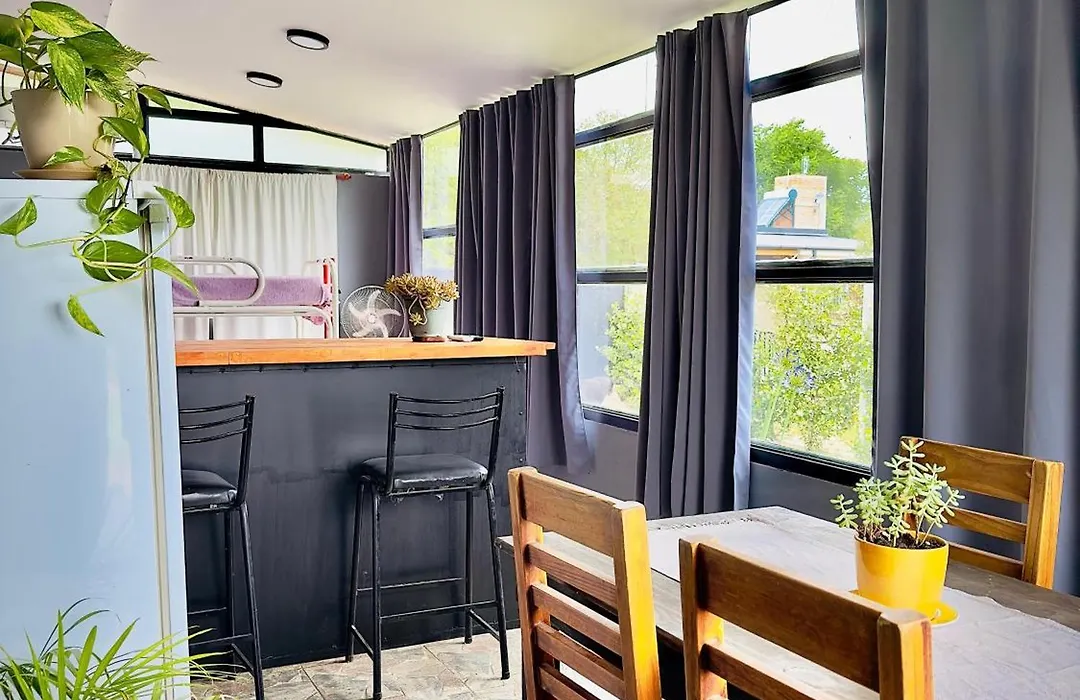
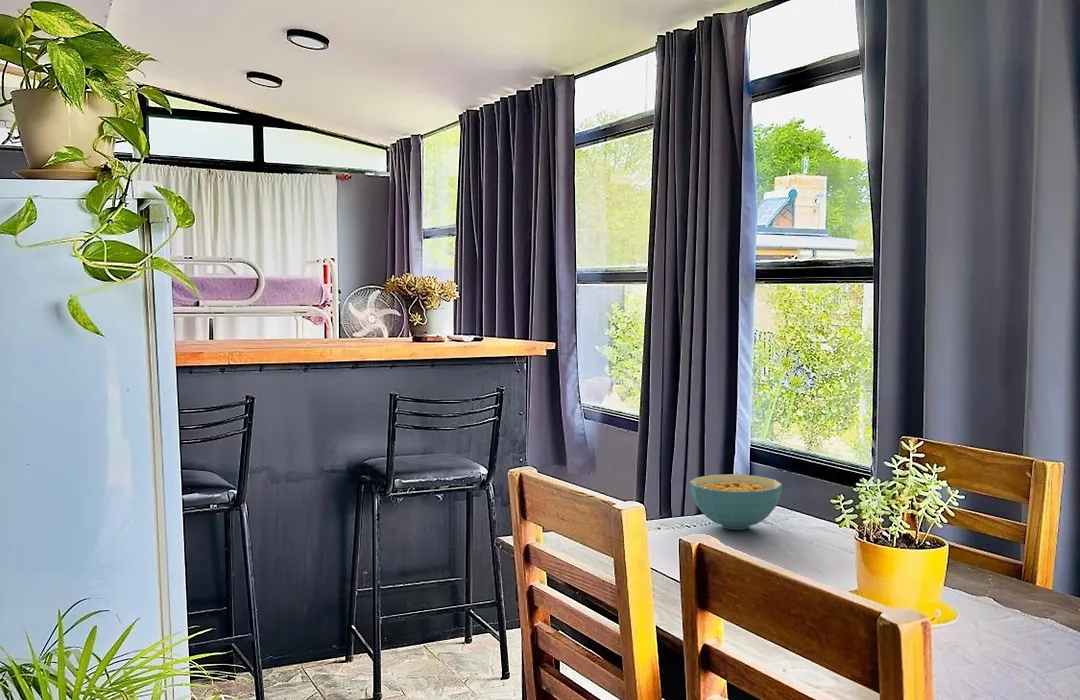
+ cereal bowl (735, 504)
